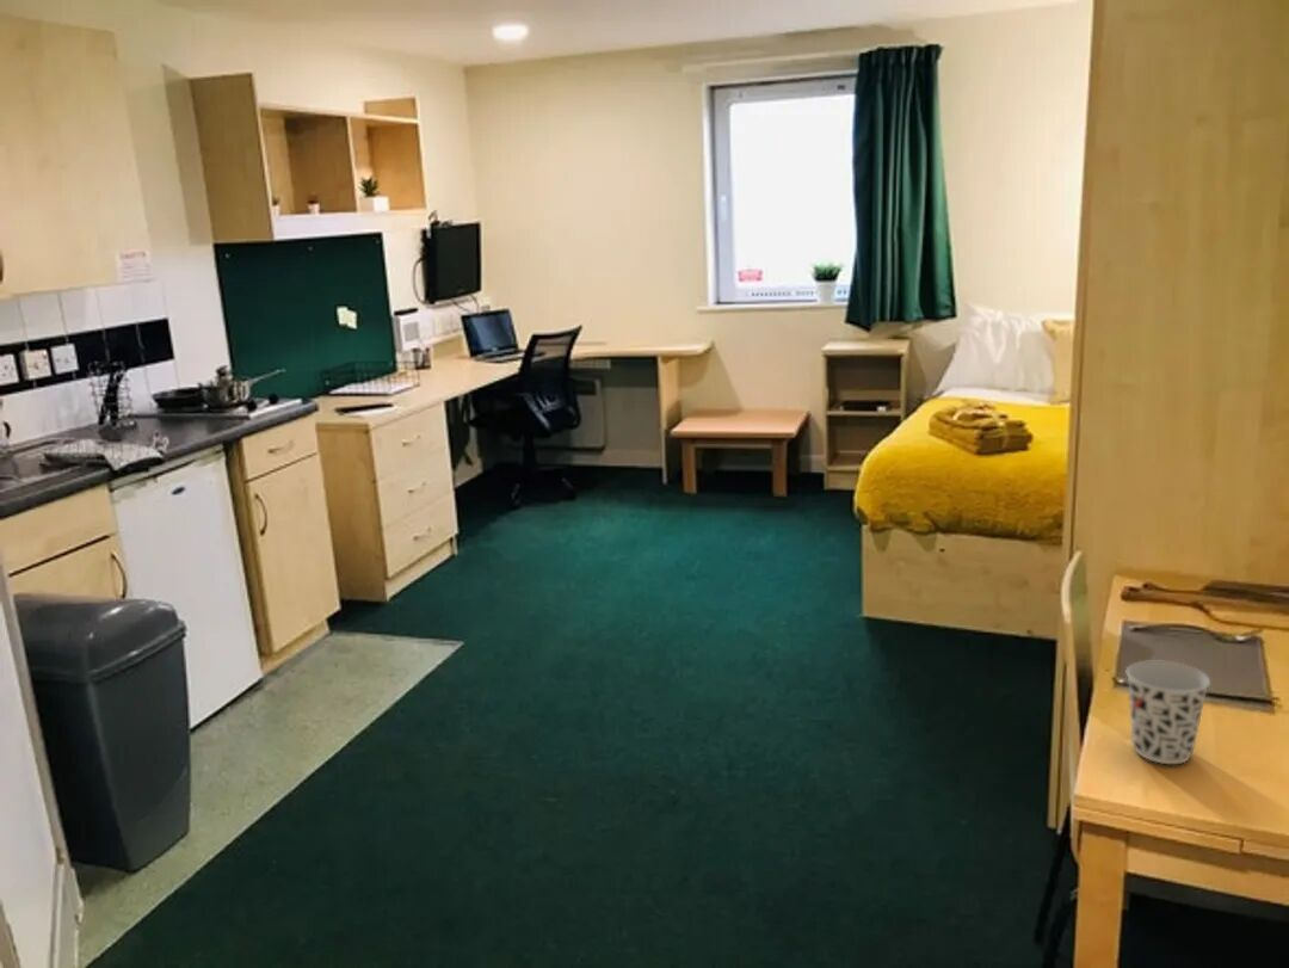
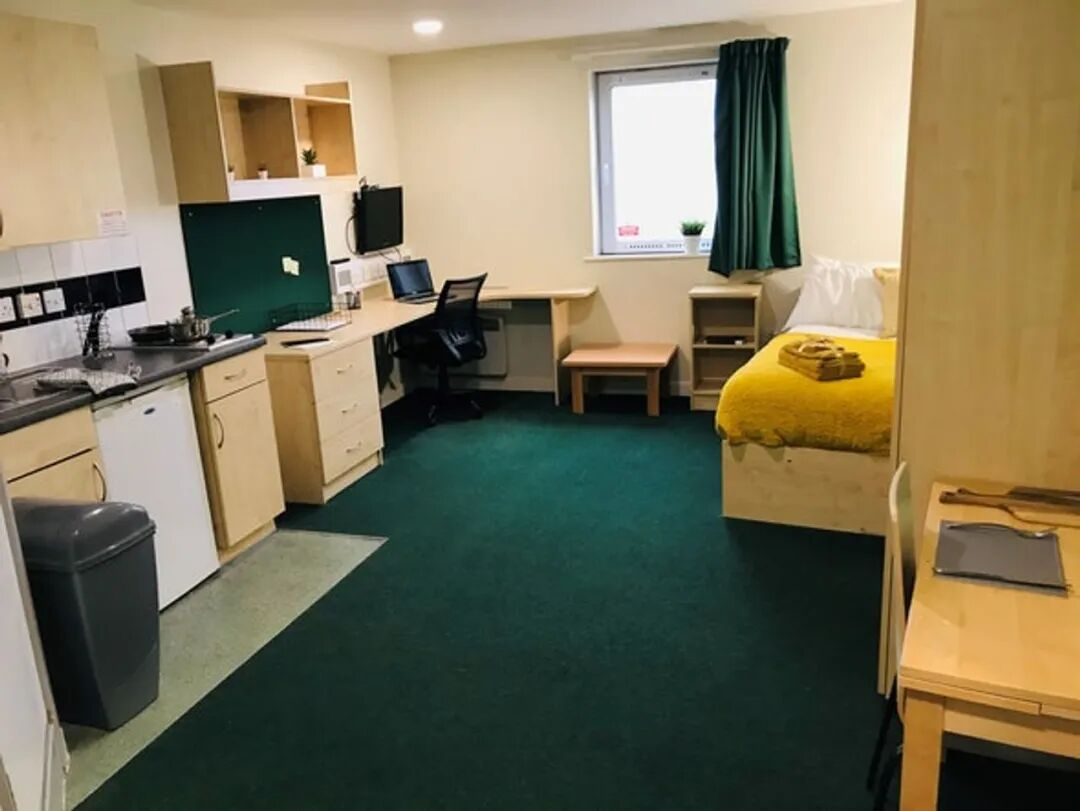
- cup (1164, 714)
